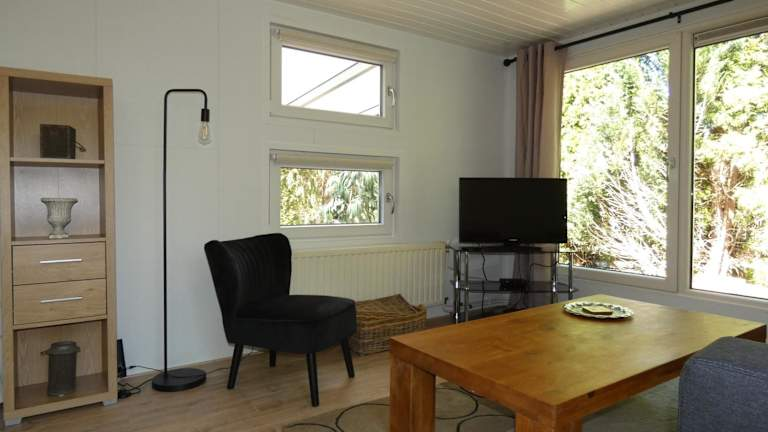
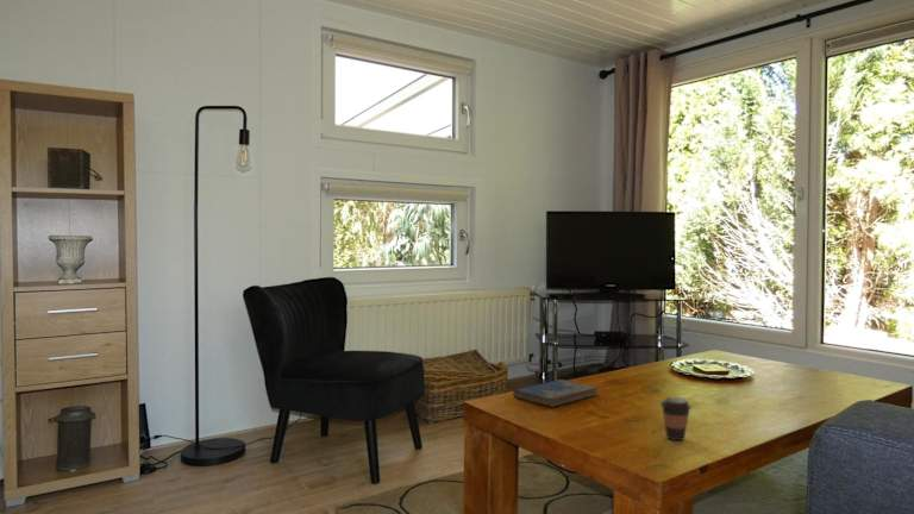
+ coffee cup (675, 419)
+ hardcover book (556, 391)
